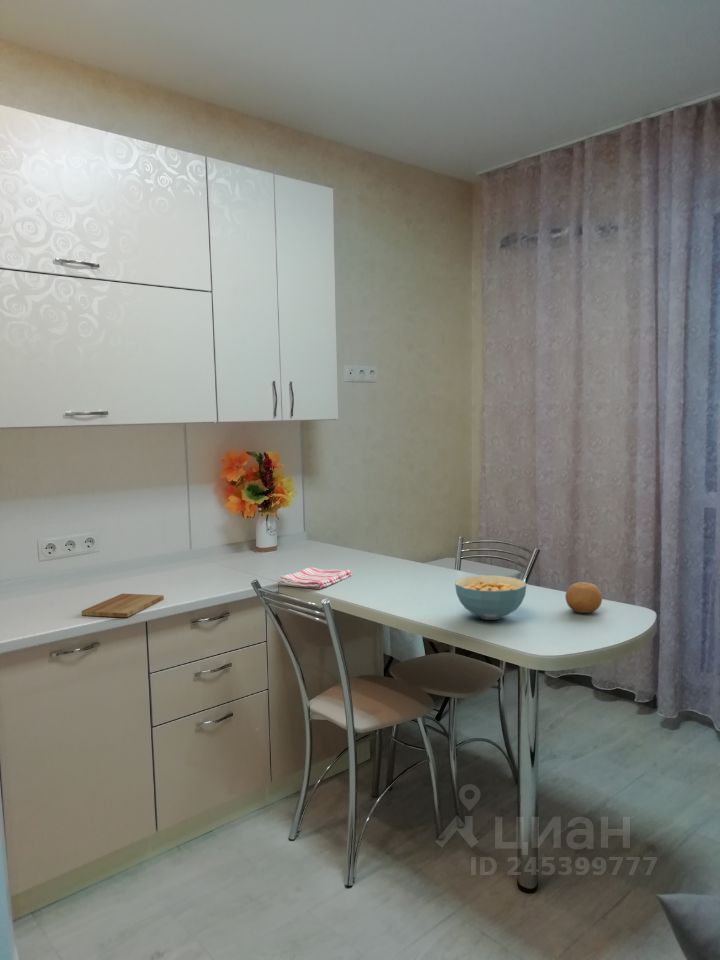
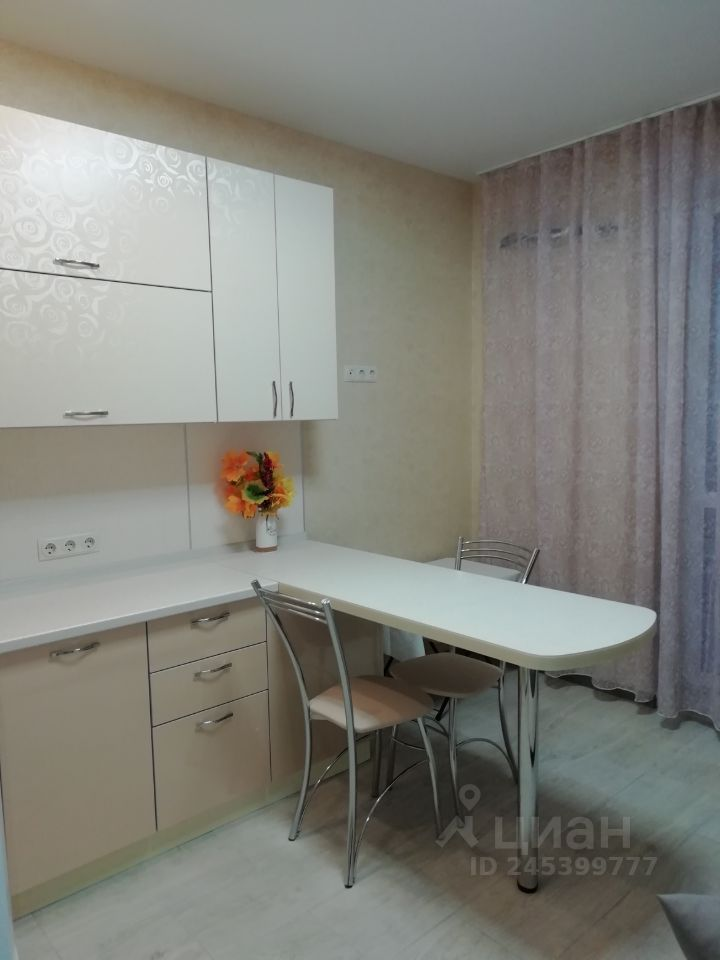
- cutting board (124, 604)
- dish towel (316, 576)
- fruit (583, 597)
- cereal bowl (490, 599)
